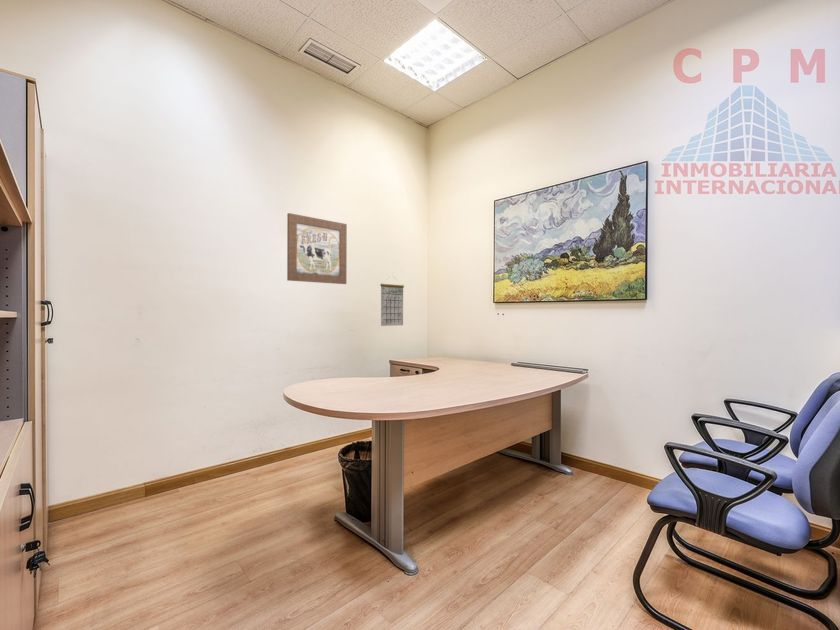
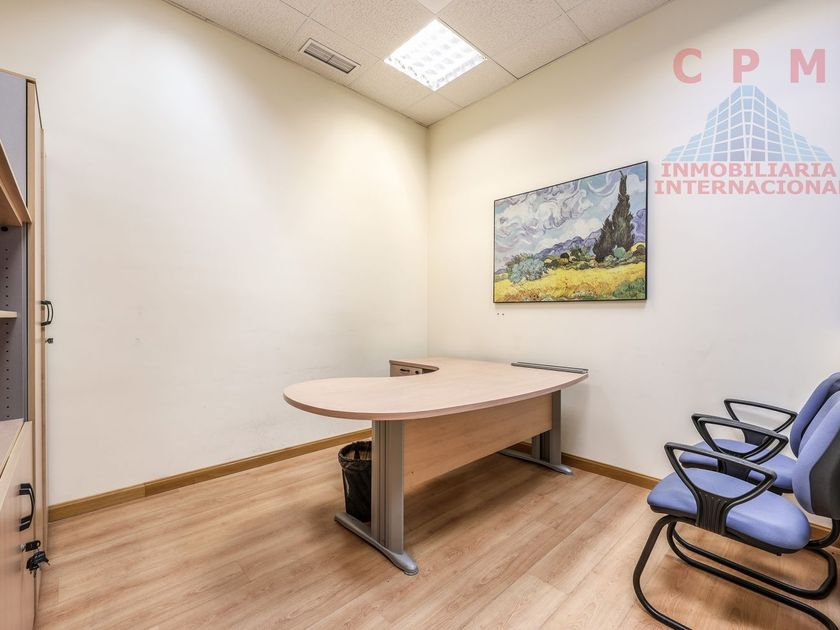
- calendar (392, 300)
- wall art (318, 250)
